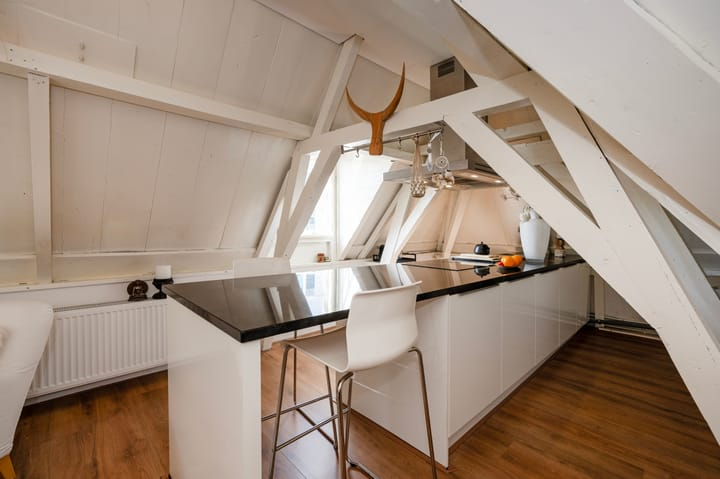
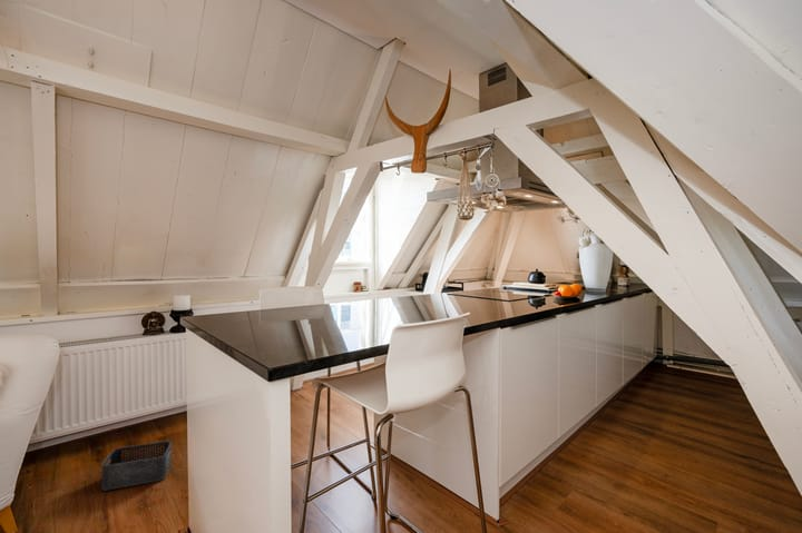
+ storage bin (138, 464)
